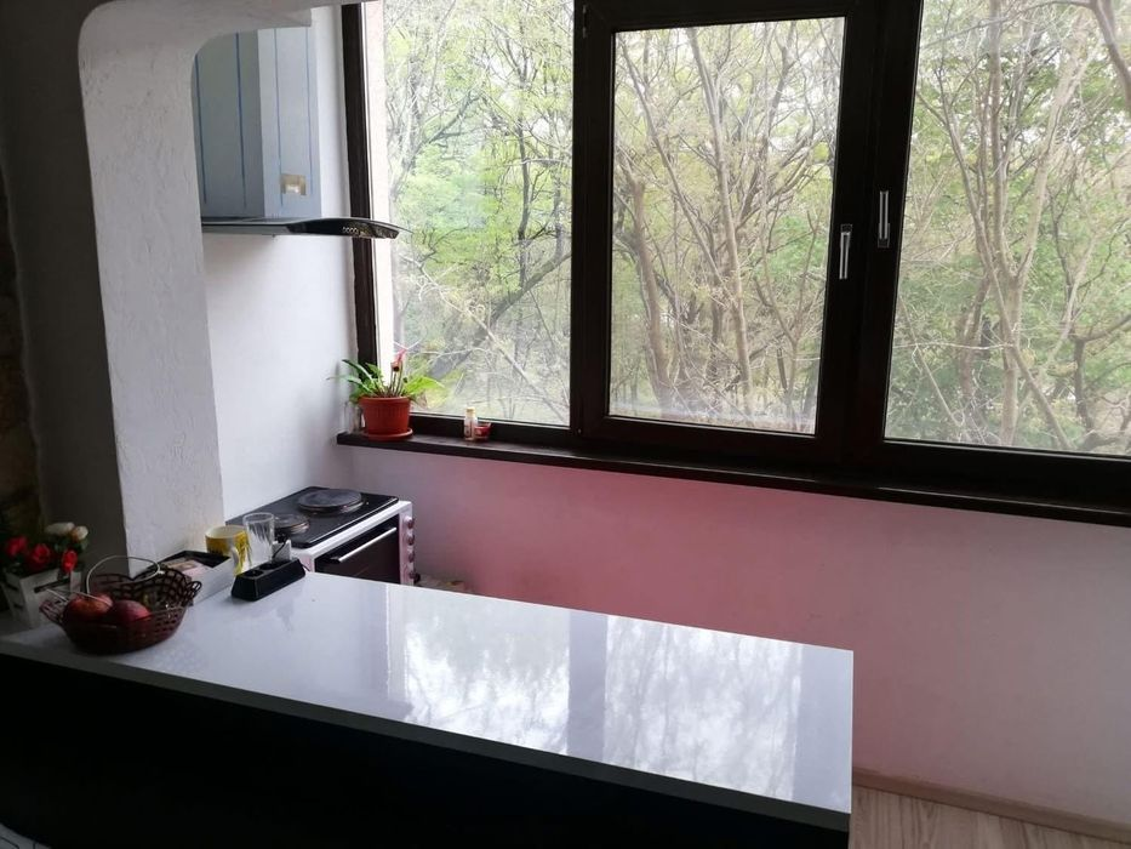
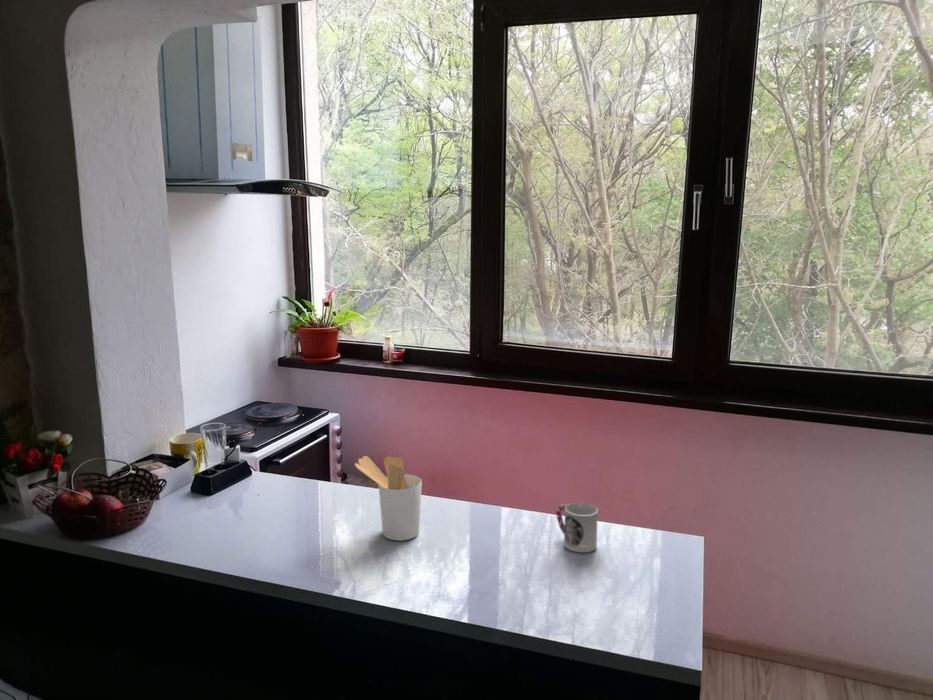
+ utensil holder (388, 494)
+ cup (575, 524)
